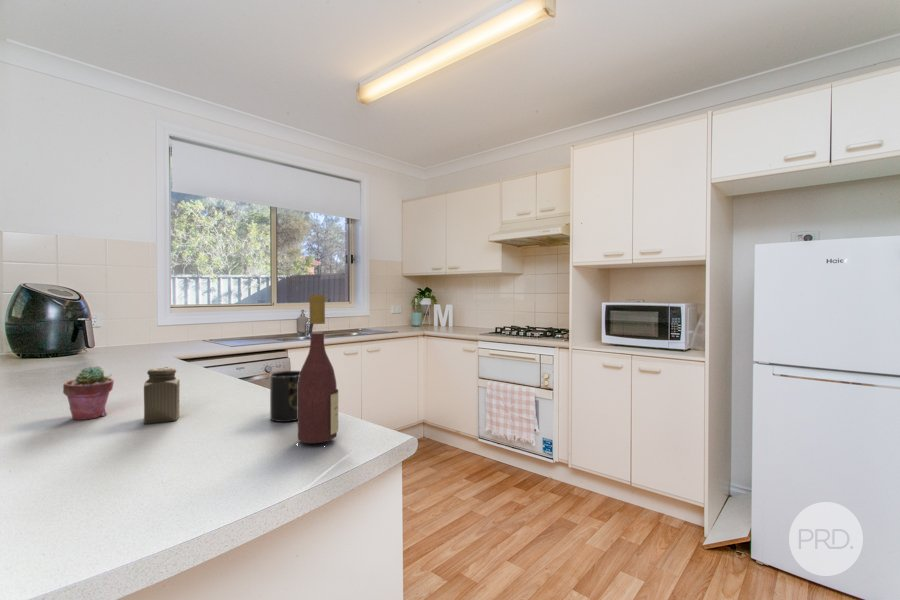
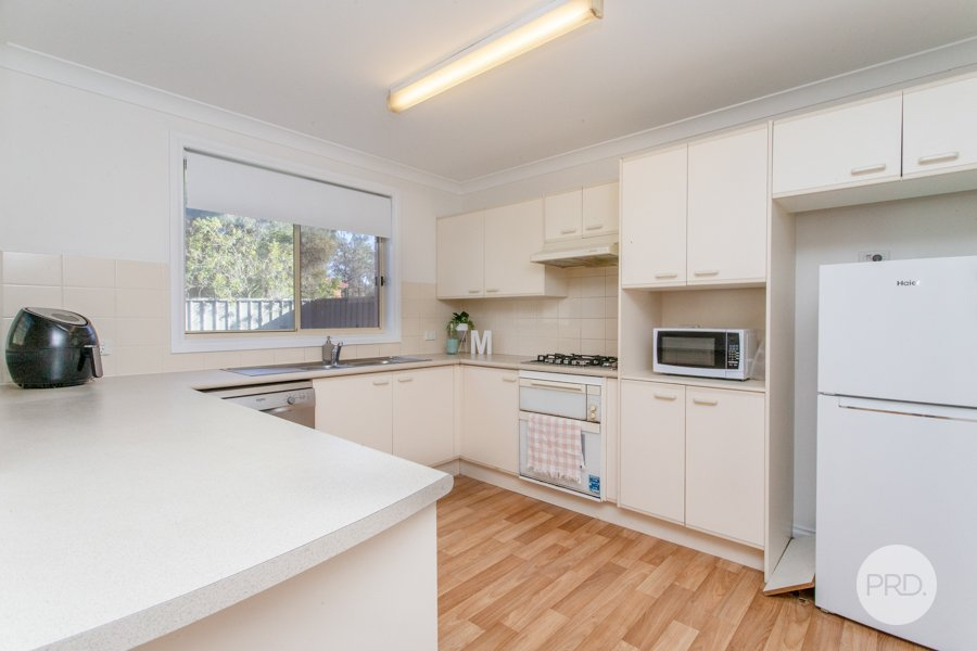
- salt shaker (162, 393)
- wine bottle (317, 368)
- potted succulent (89, 391)
- mug (285, 394)
